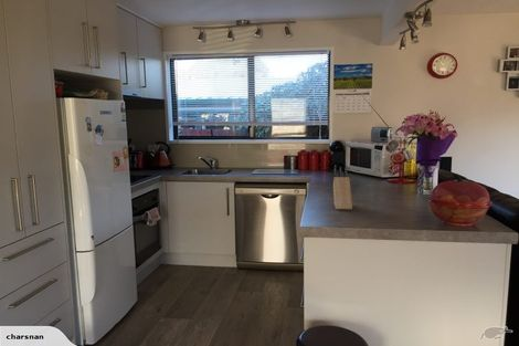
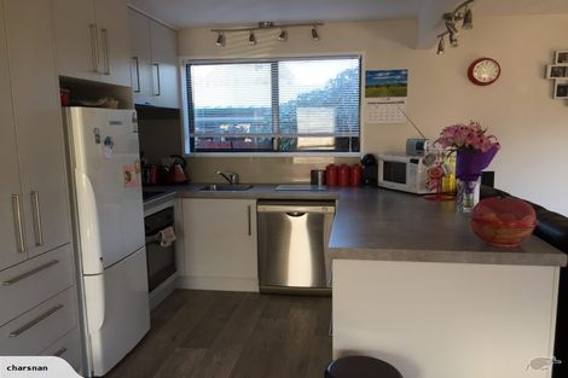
- knife block (341, 187)
